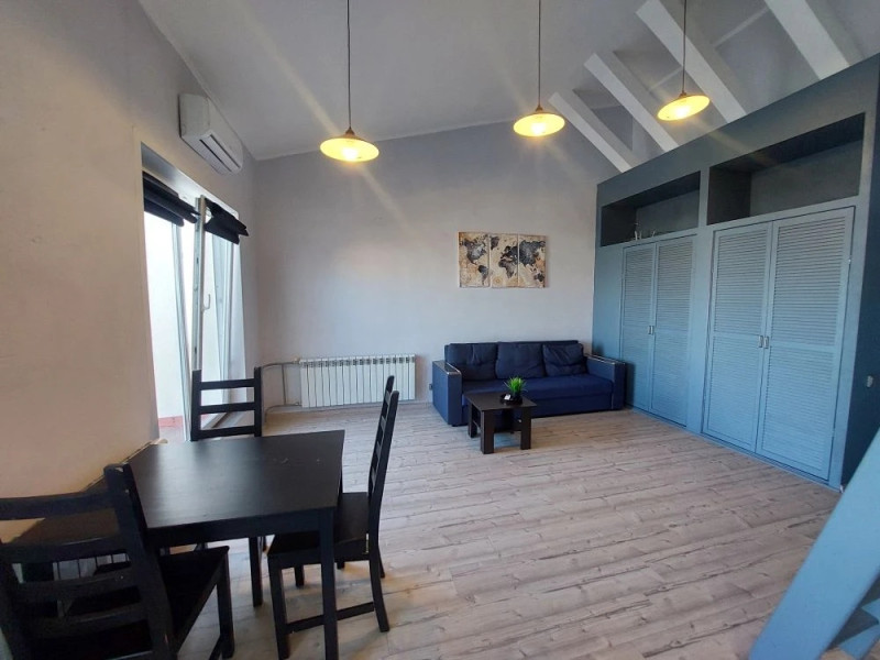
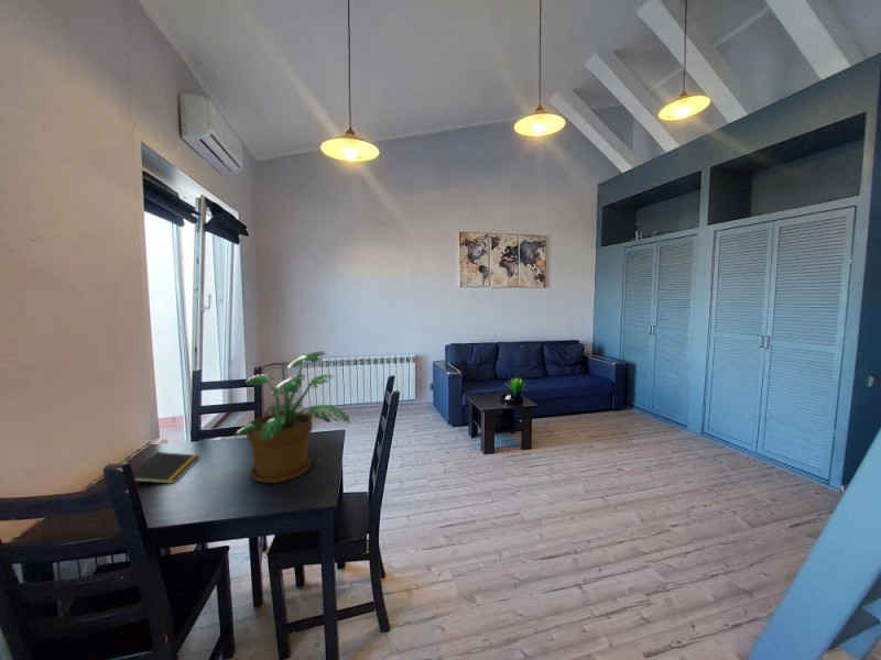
+ notepad (165, 466)
+ potted plant (300, 411)
